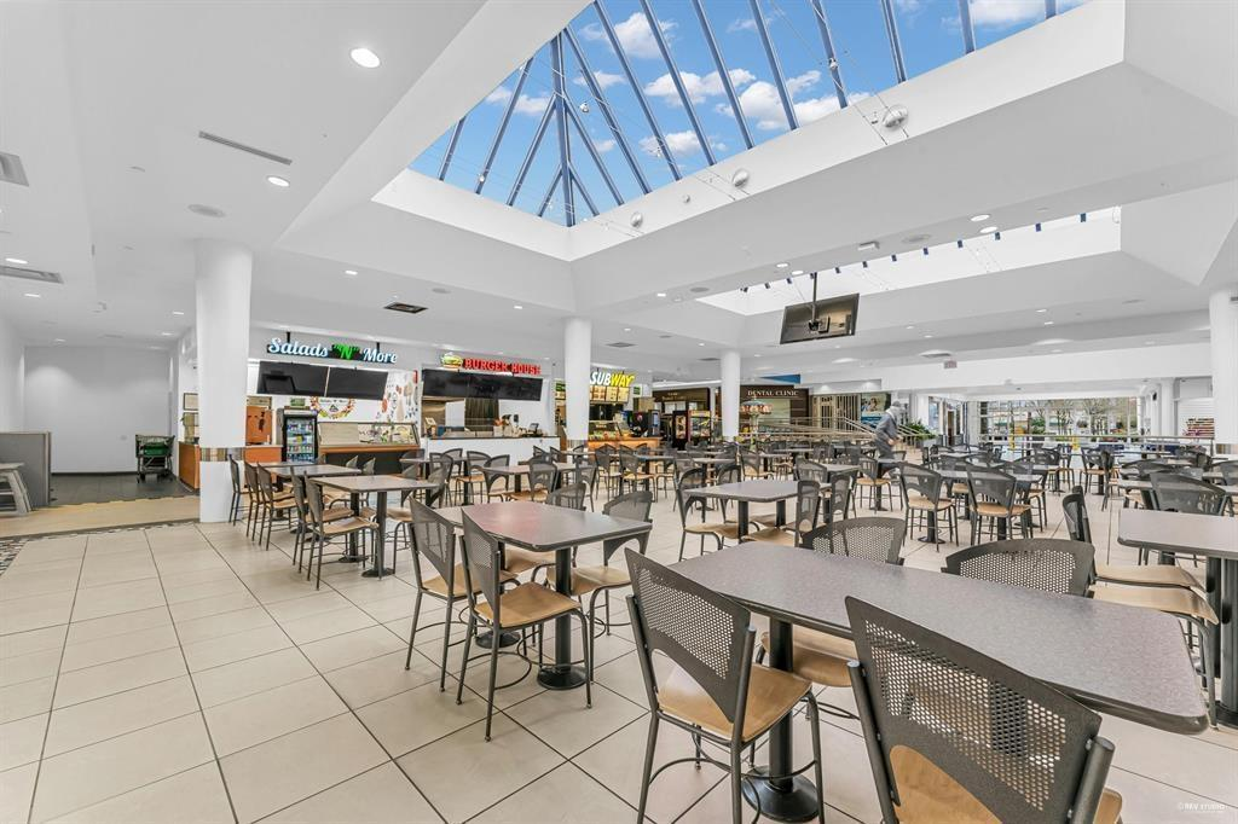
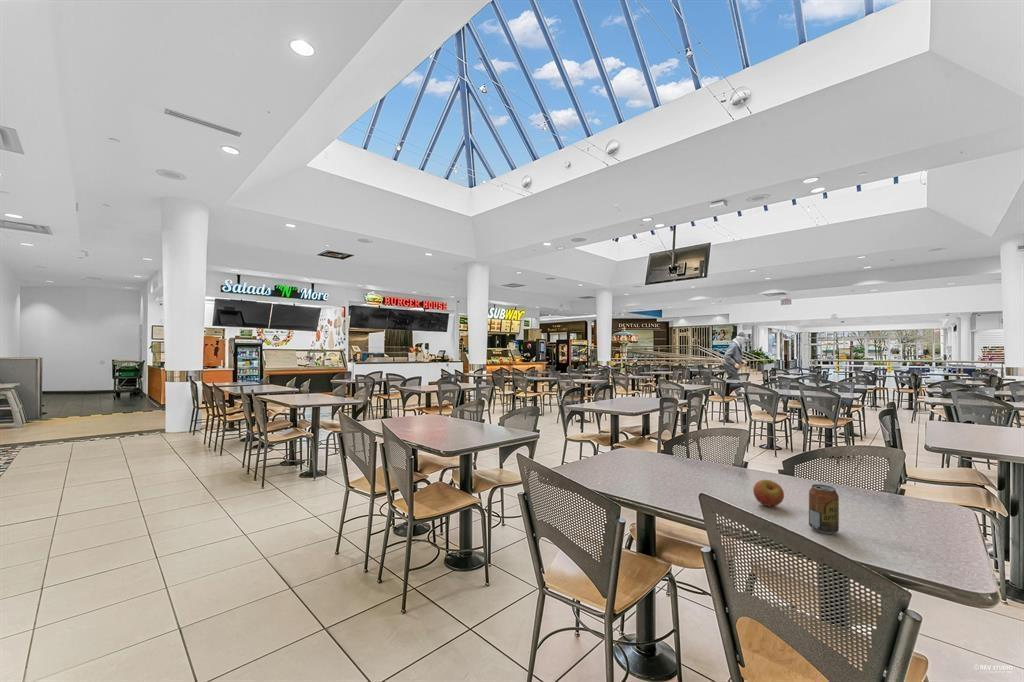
+ beverage can (823, 508)
+ apple (768, 492)
